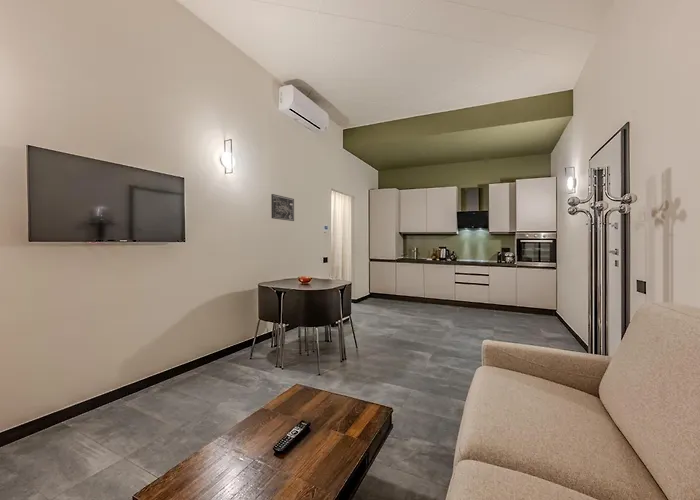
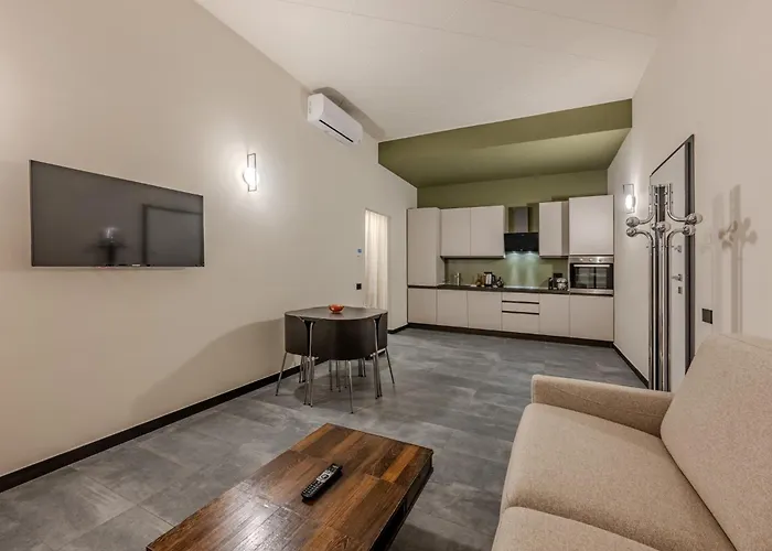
- wall art (283, 208)
